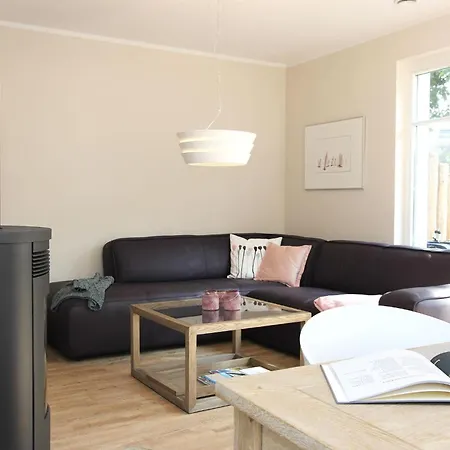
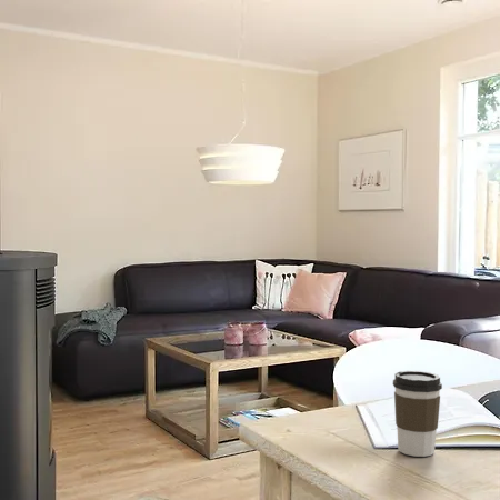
+ coffee cup (417, 412)
